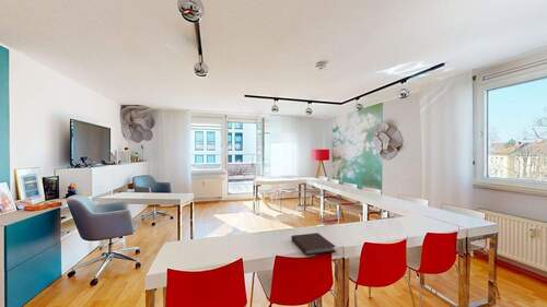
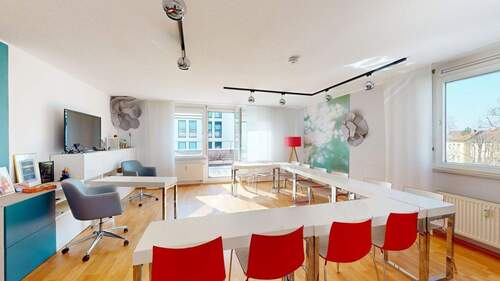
- notebook (312, 243)
